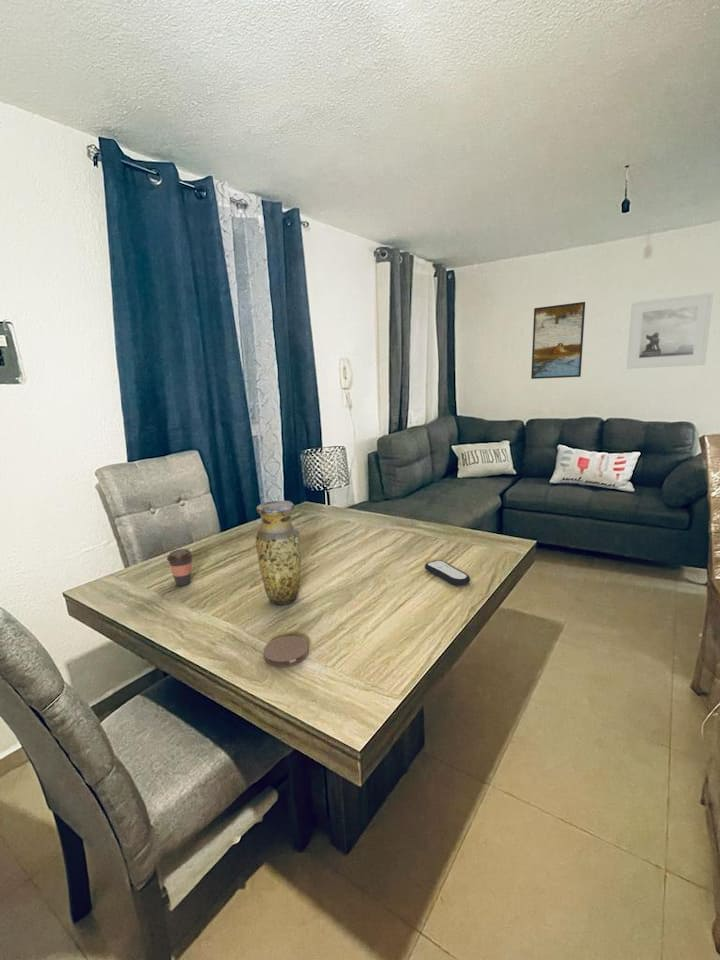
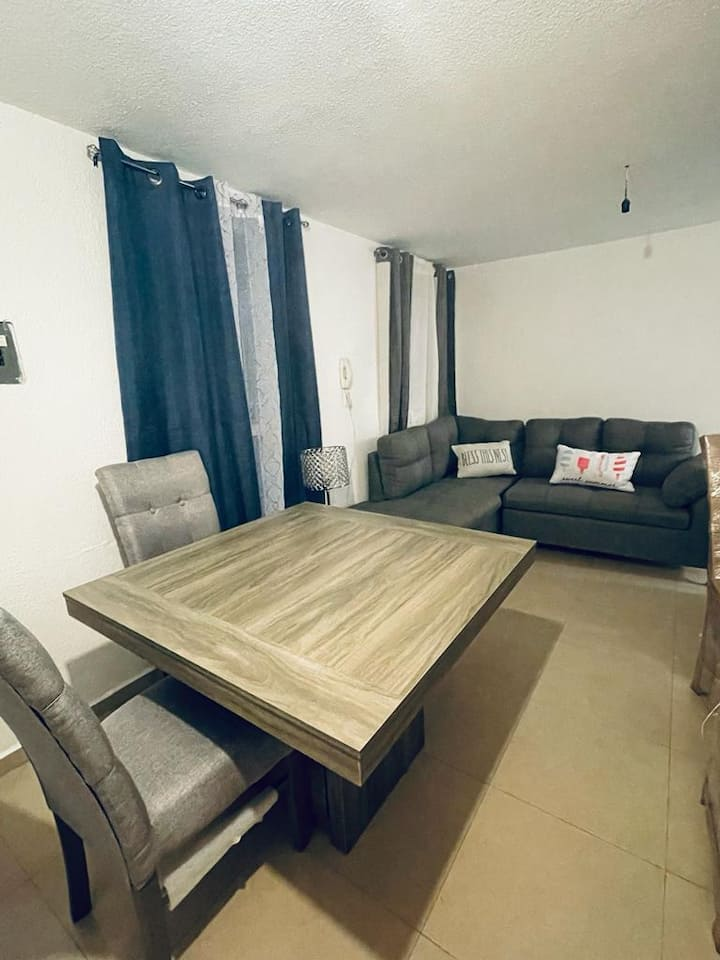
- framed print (557, 342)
- vase (279, 553)
- coffee cup (181, 567)
- remote control (447, 572)
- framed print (667, 333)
- coaster (286, 650)
